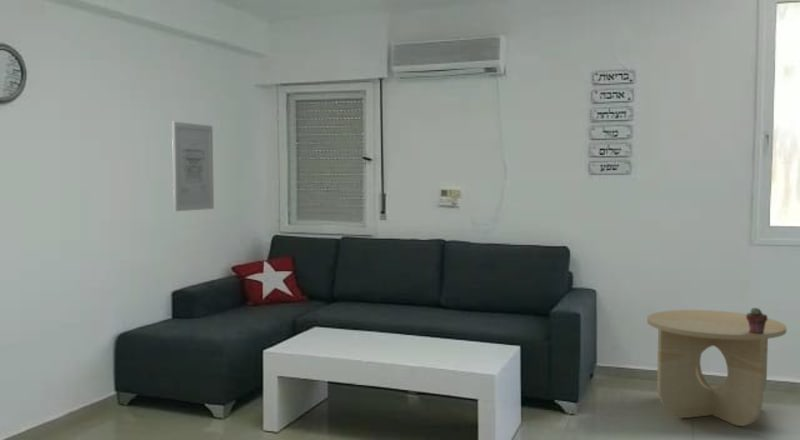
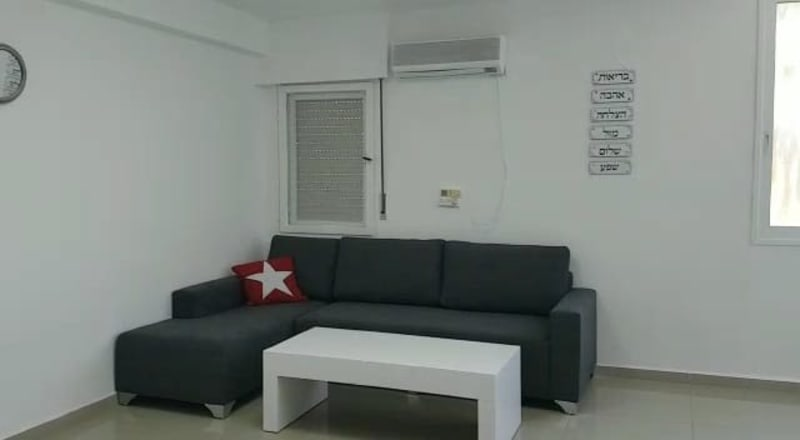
- side table (701, 371)
- wall art (193, 167)
- potted succulent (756, 319)
